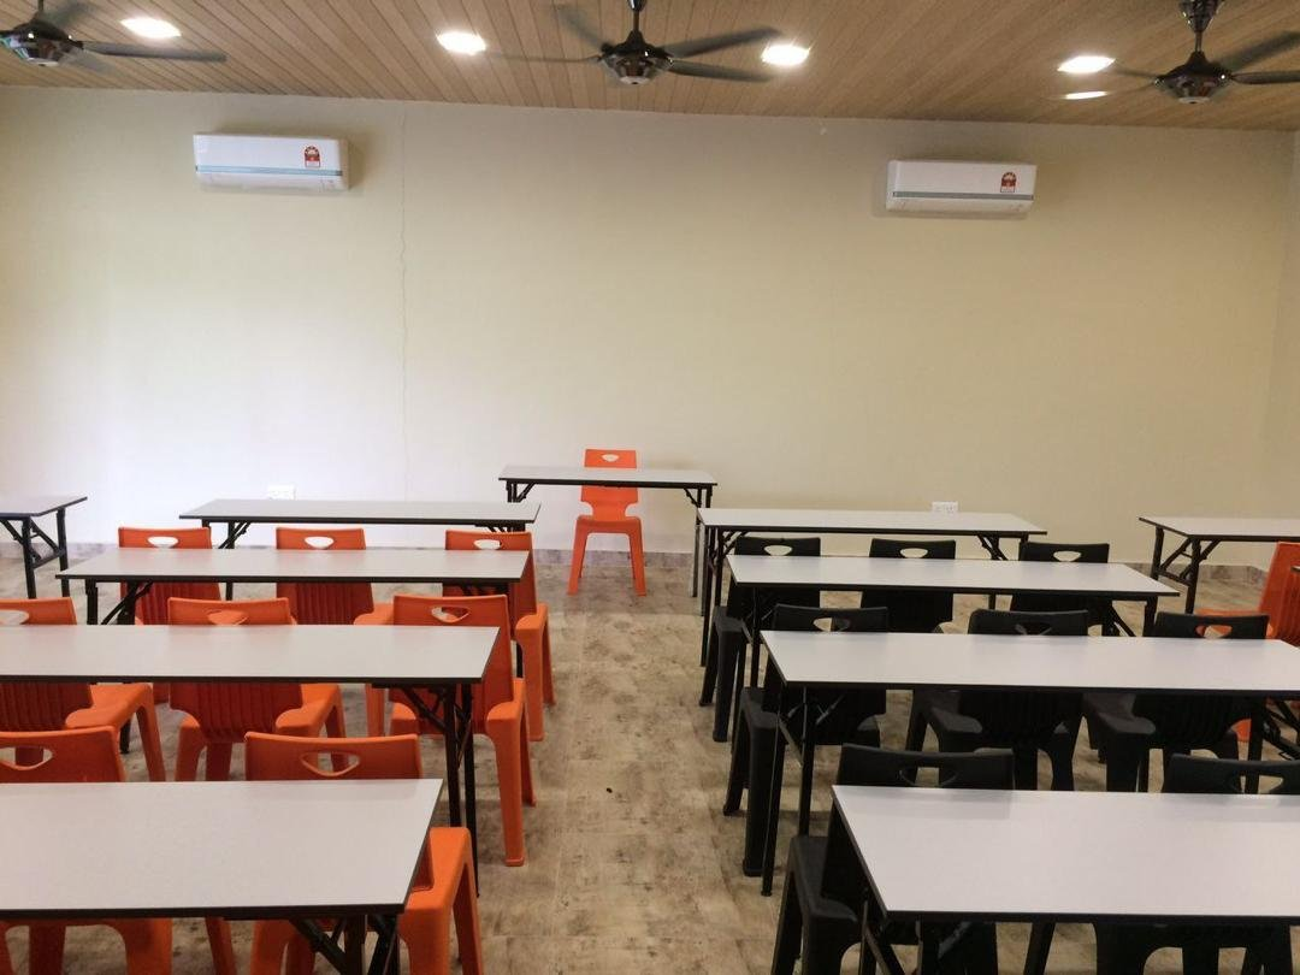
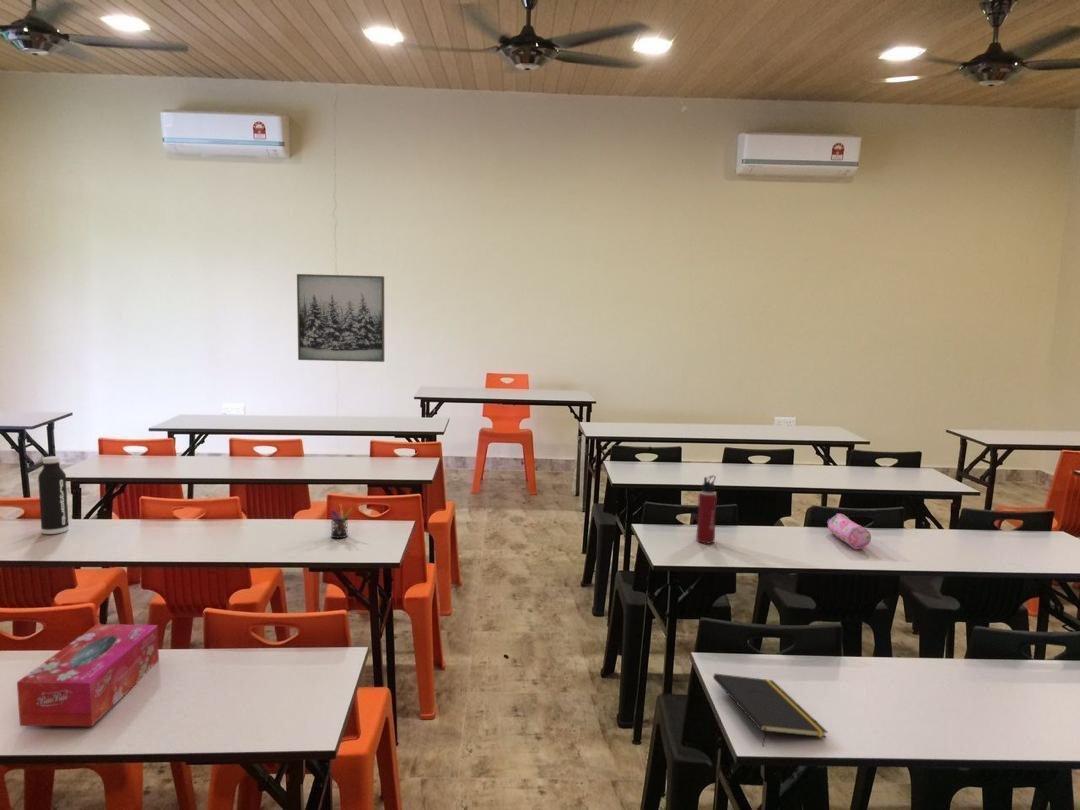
+ tissue box (94, 671)
+ pen holder (341, 519)
+ notepad (767, 703)
+ wall art (341, 318)
+ pencil case (848, 530)
+ water bottle (707, 508)
+ water bottle (53, 494)
